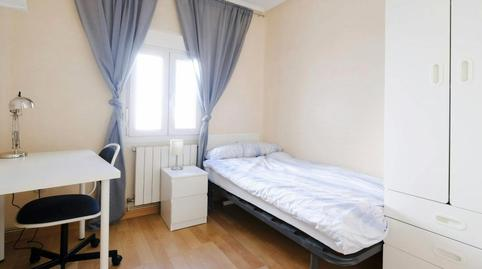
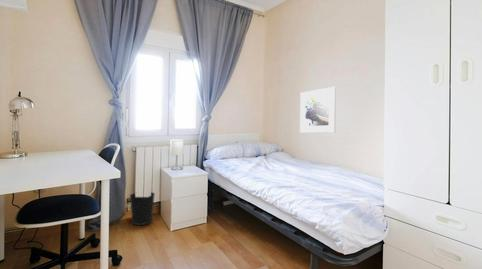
+ wastebasket (142, 208)
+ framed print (316, 111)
